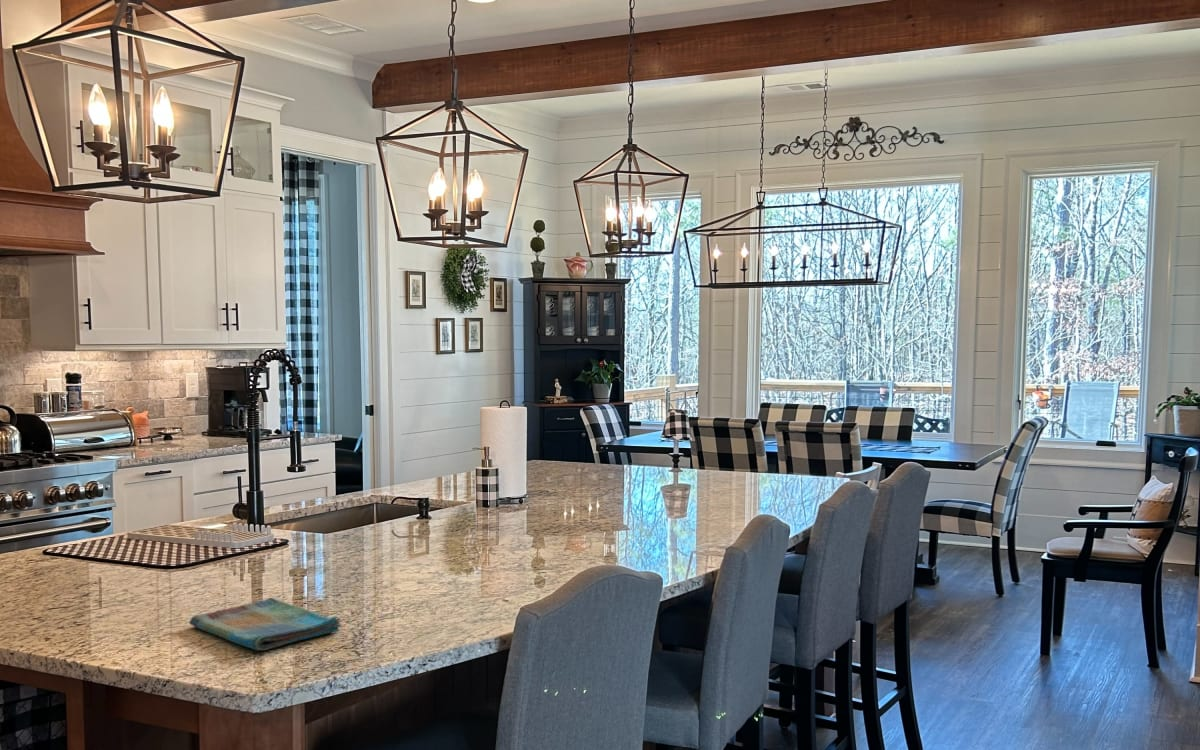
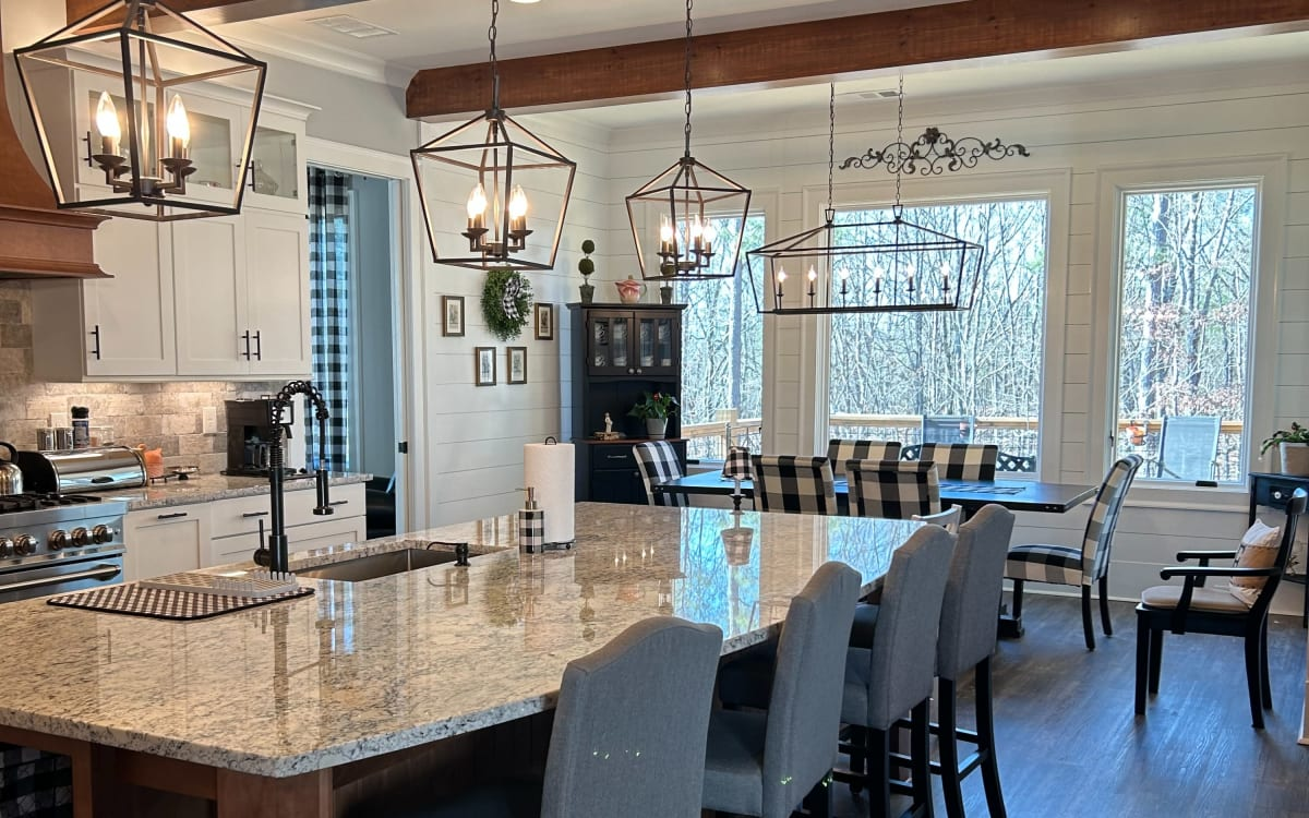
- dish towel (264, 621)
